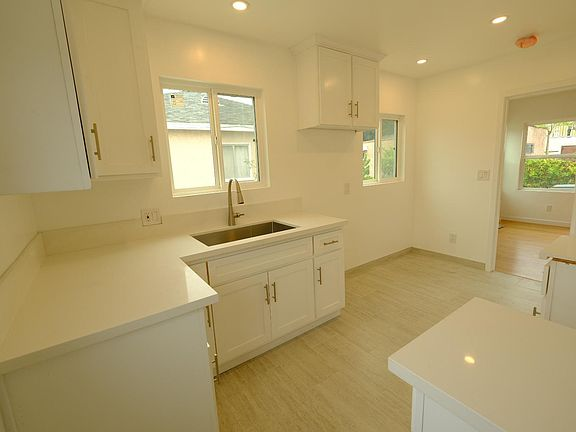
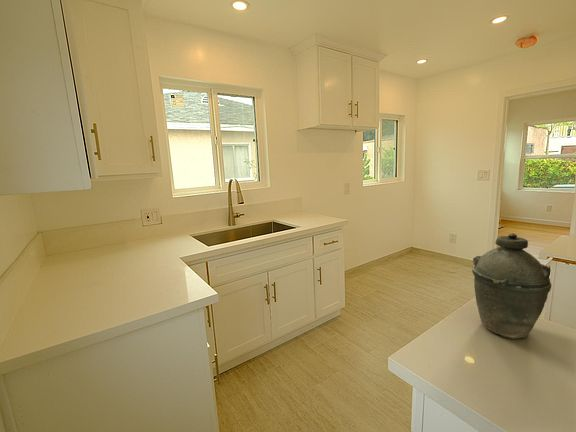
+ kettle (508, 282)
